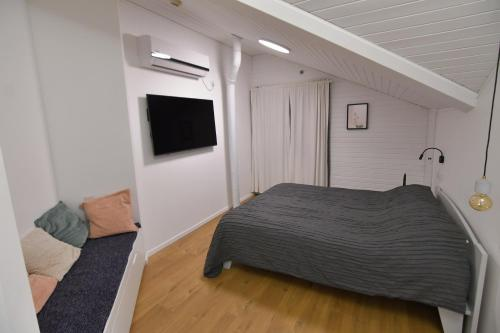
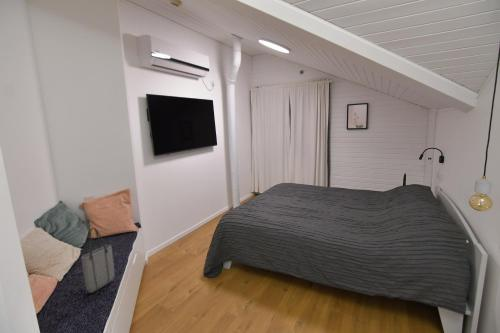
+ tote bag (97, 257)
